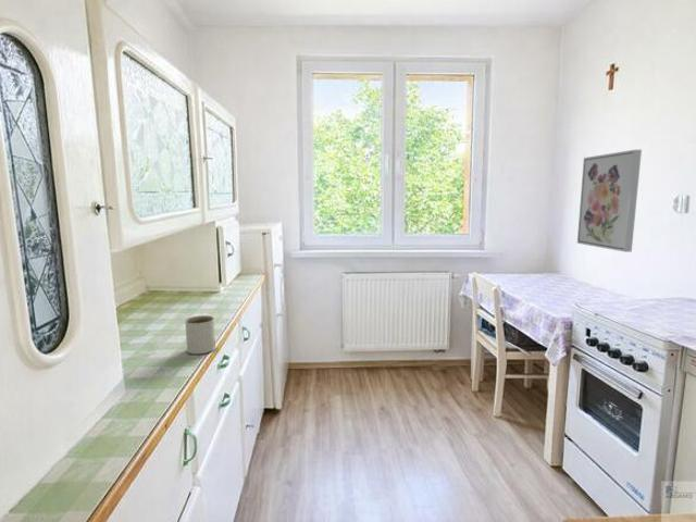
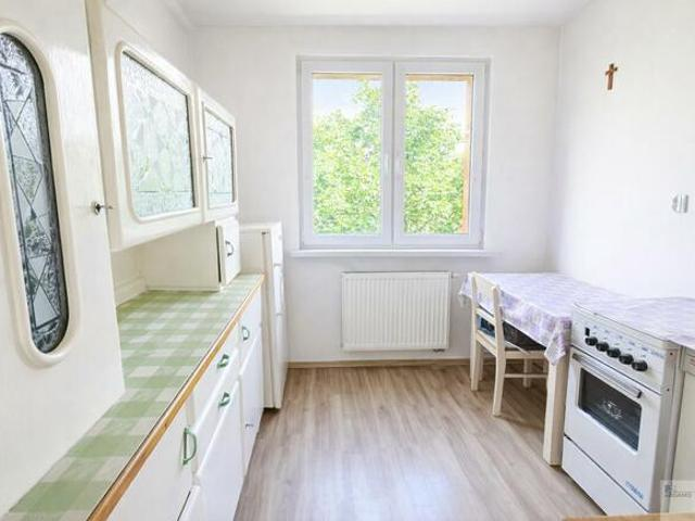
- wall art (606, 201)
- mug (200, 332)
